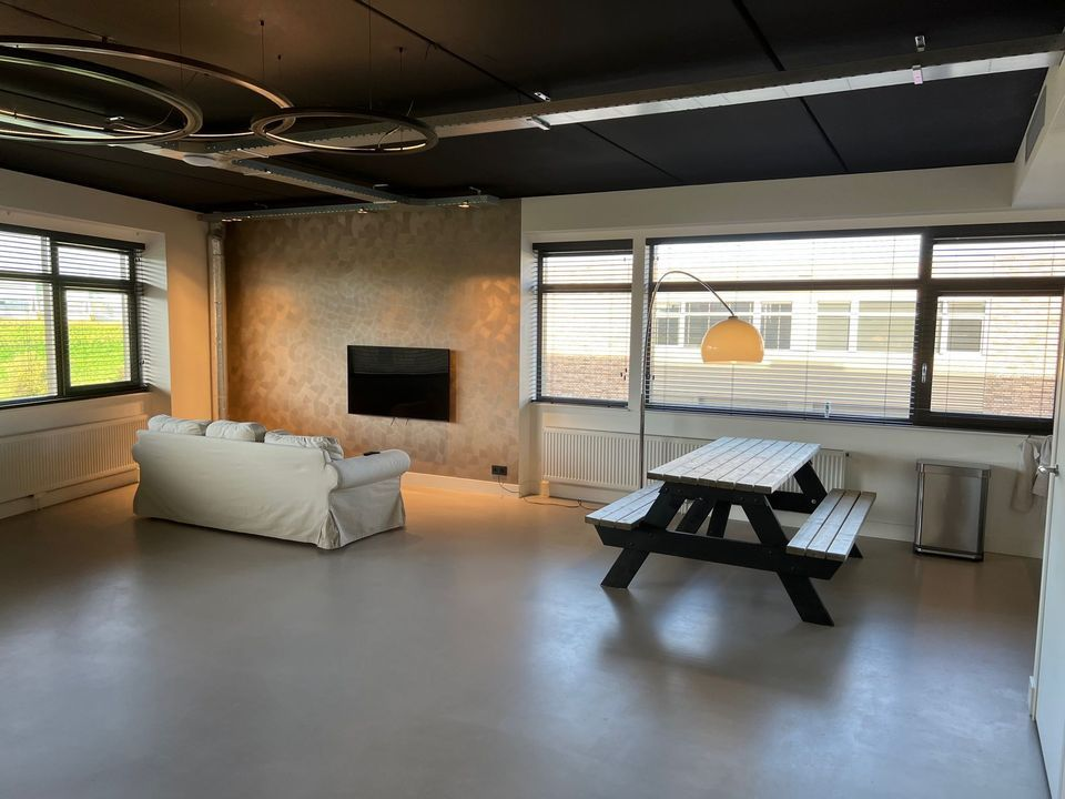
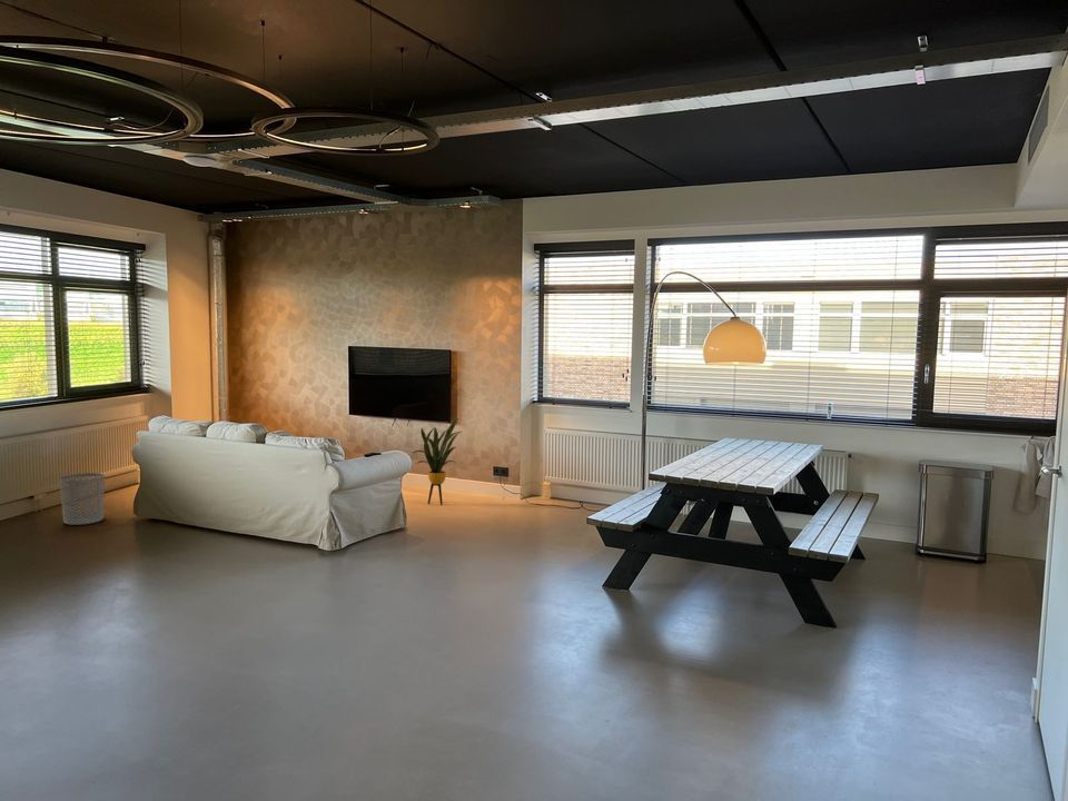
+ waste bin (82, 498)
+ house plant (442, 462)
